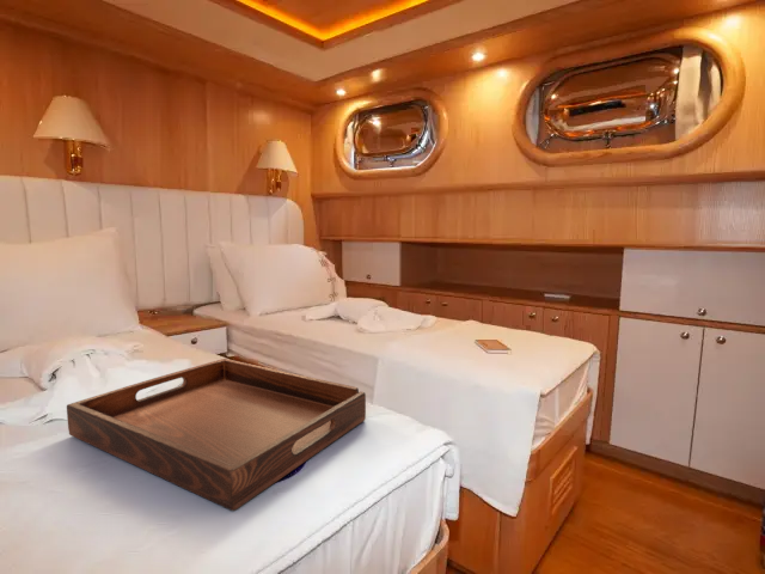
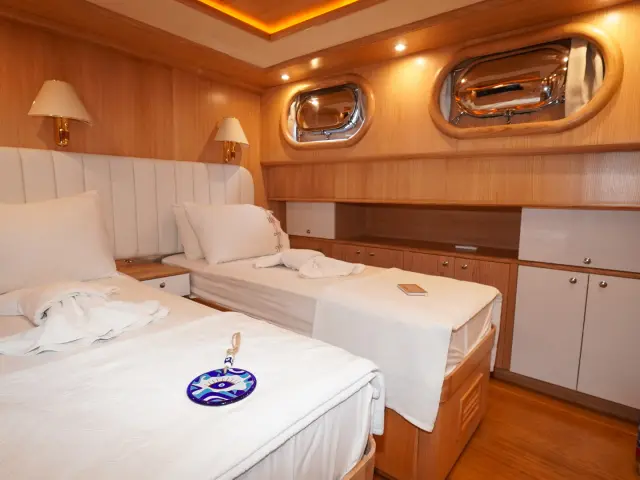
- serving tray (227, 411)
